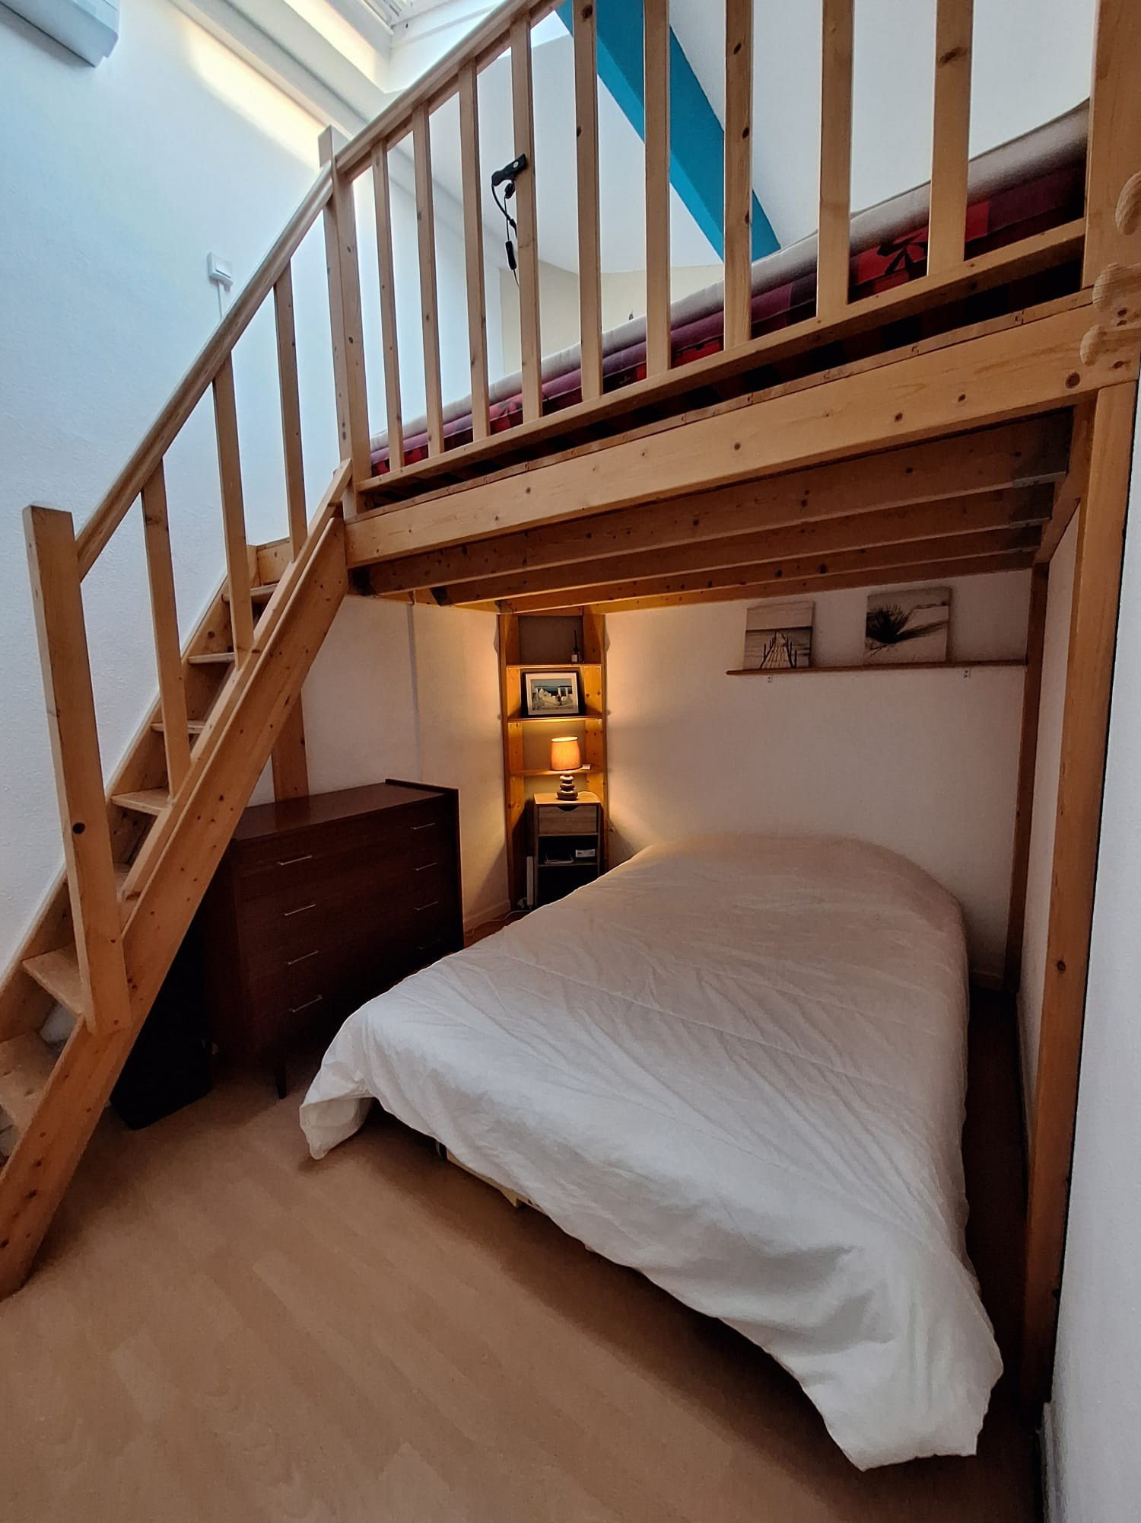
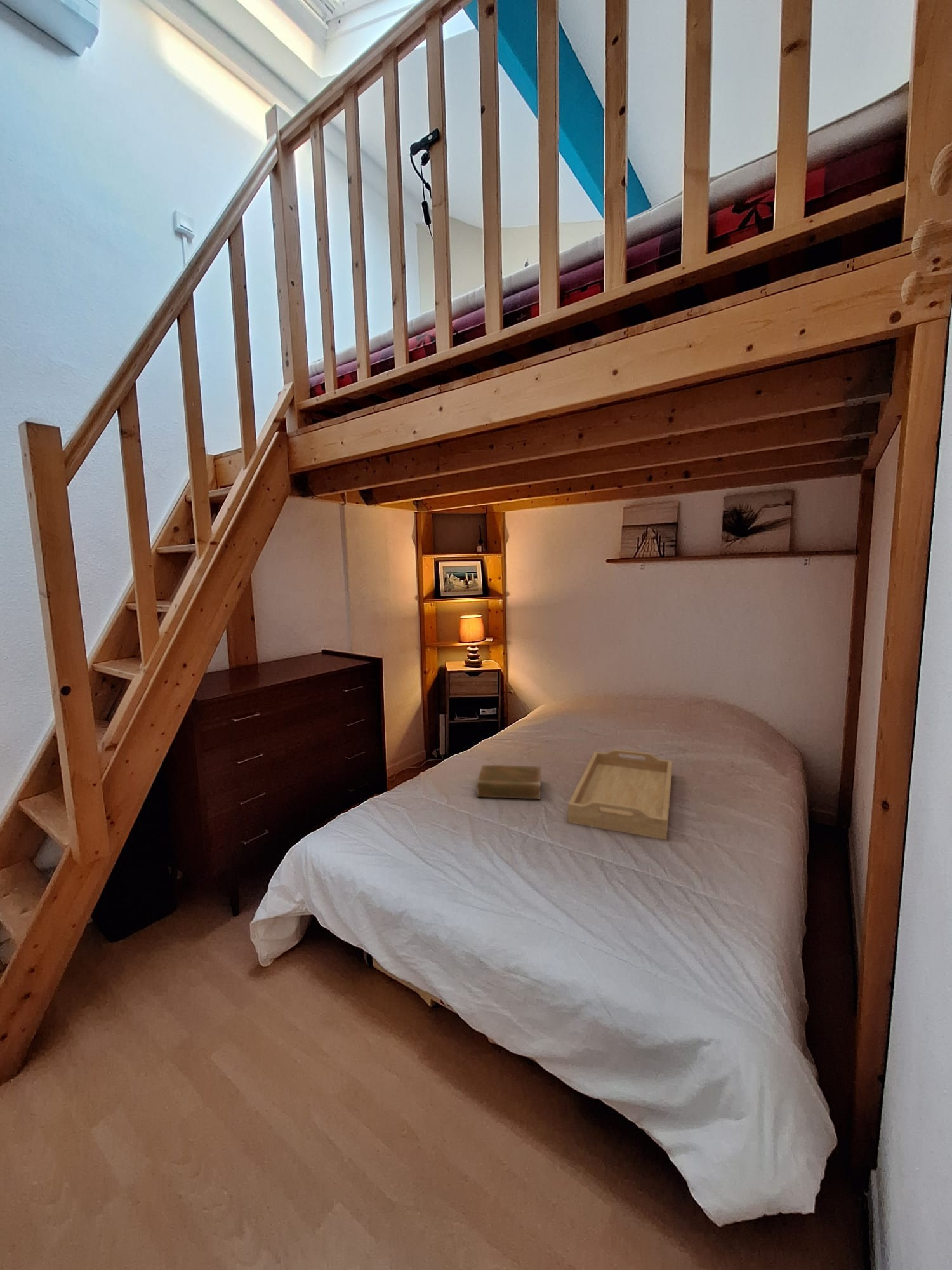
+ book (510, 782)
+ serving tray (625, 786)
